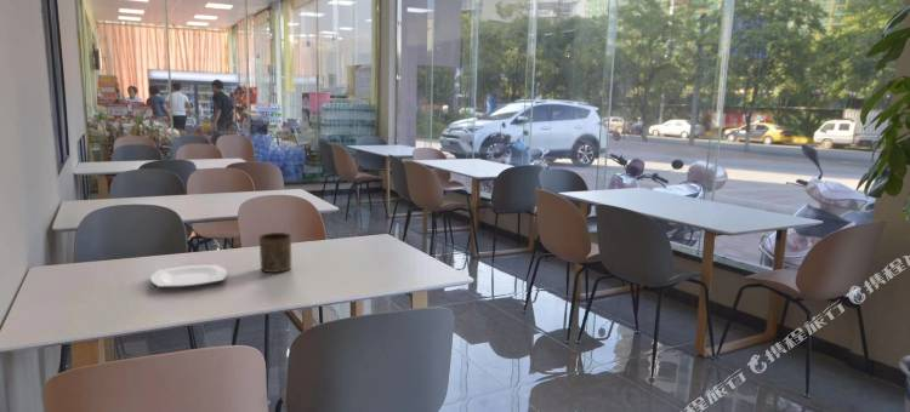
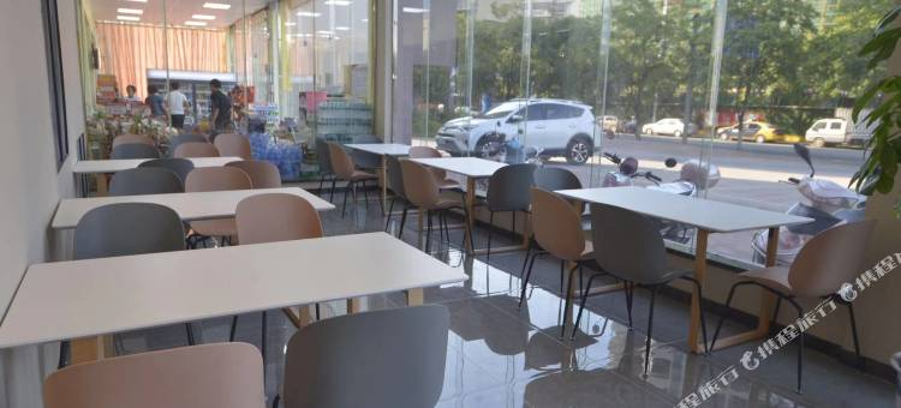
- cup (275, 252)
- plate (189, 277)
